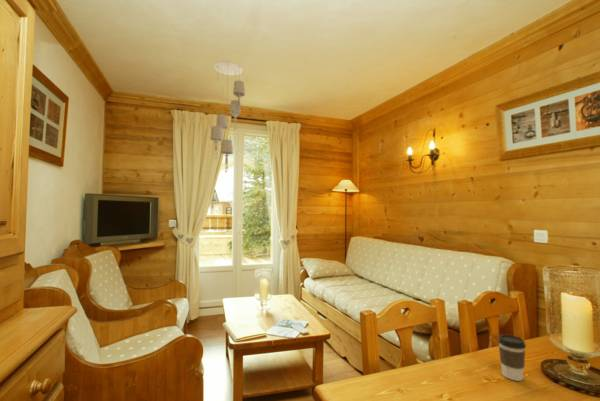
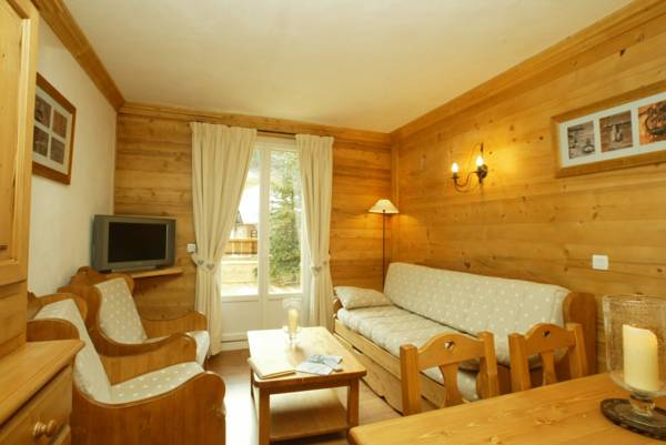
- ceiling light fixture (226, 119)
- coffee cup (511, 357)
